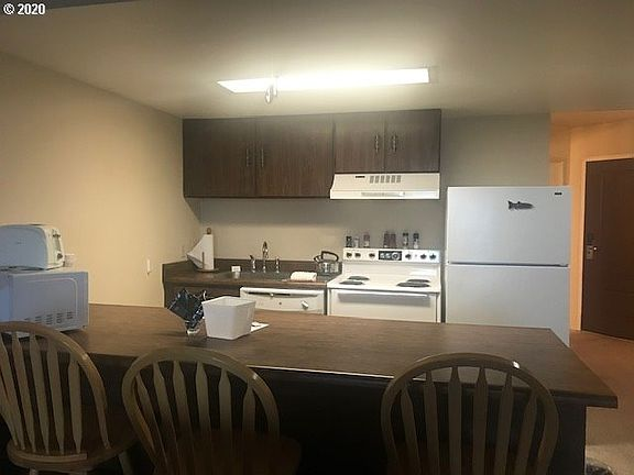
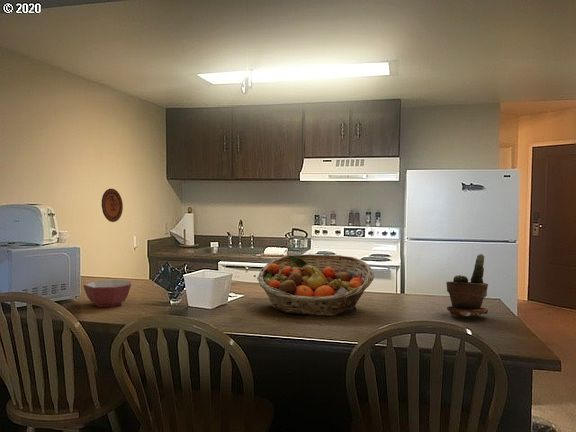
+ fruit basket (314, 283)
+ potted plant (467, 285)
+ decorative plate (111, 205)
+ bowl (107, 294)
